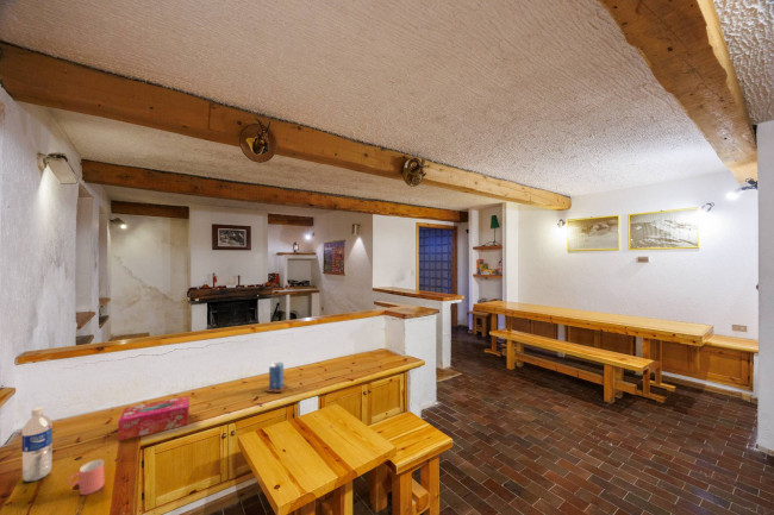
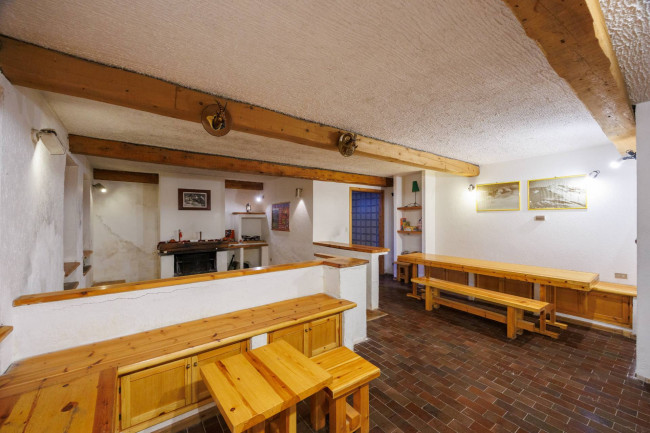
- candle (276, 375)
- cup (86, 478)
- tissue box (156, 416)
- water bottle (37, 442)
